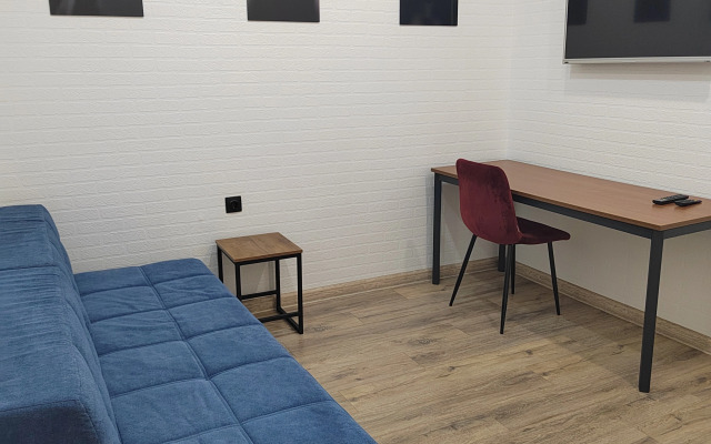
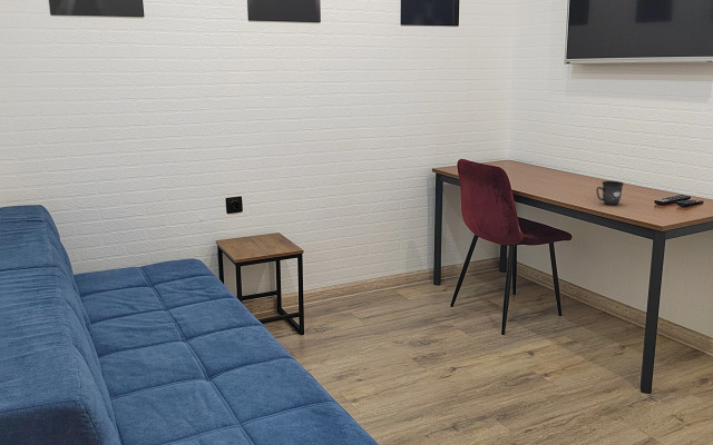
+ mug (608, 192)
